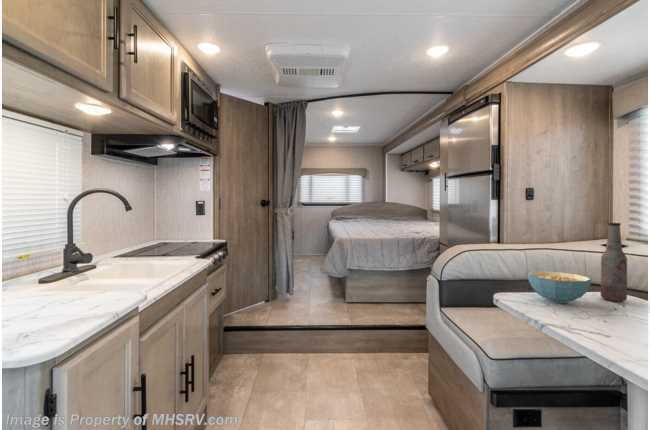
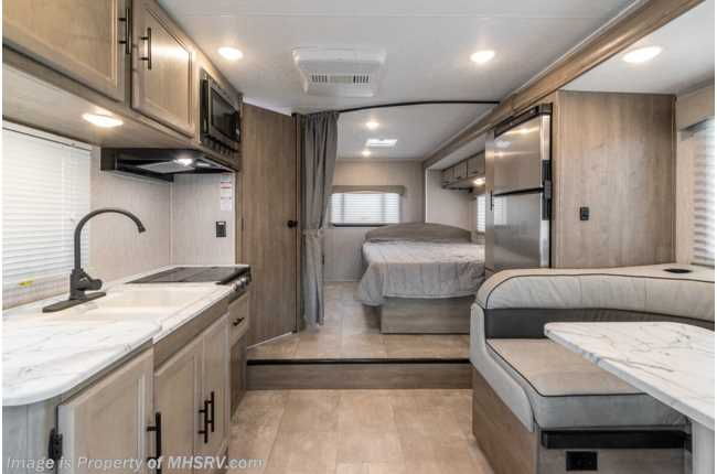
- cereal bowl (557, 288)
- bottle (613, 261)
